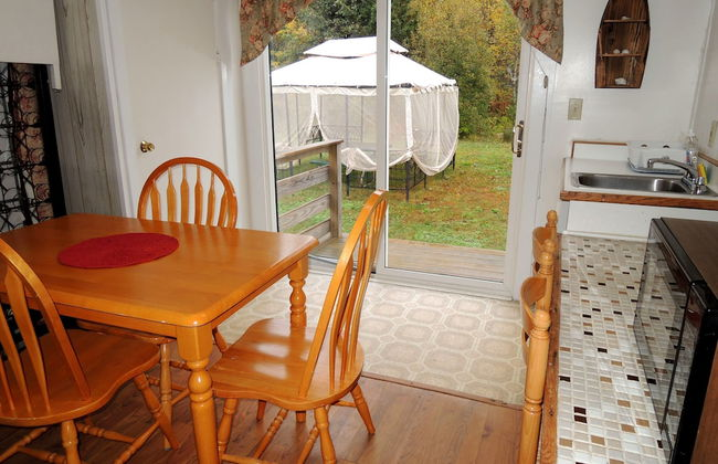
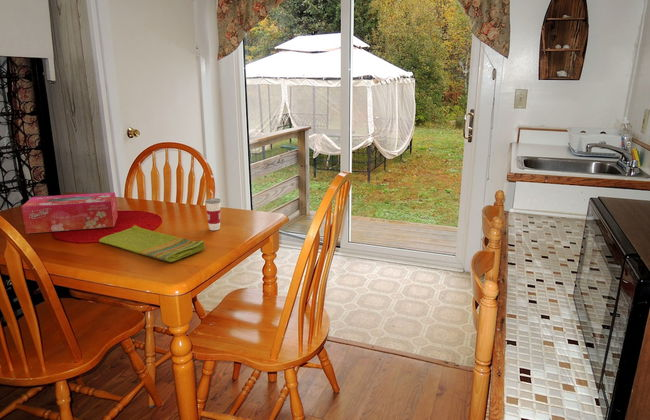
+ dish towel (151, 242)
+ cup (213, 209)
+ tissue box (72, 211)
